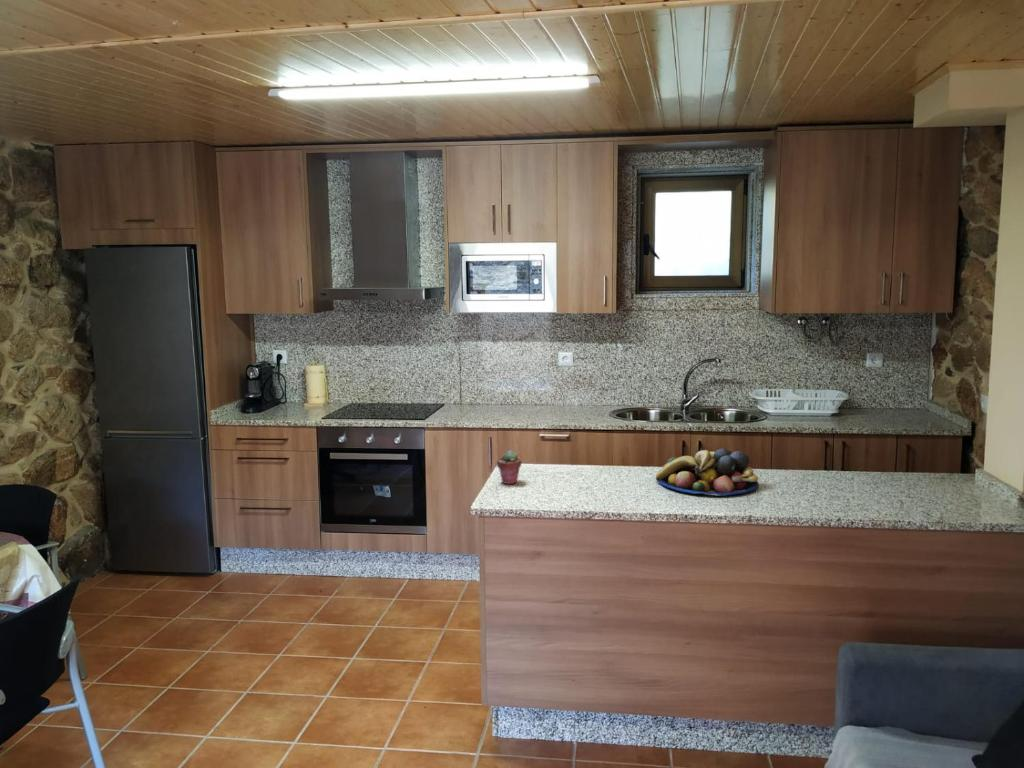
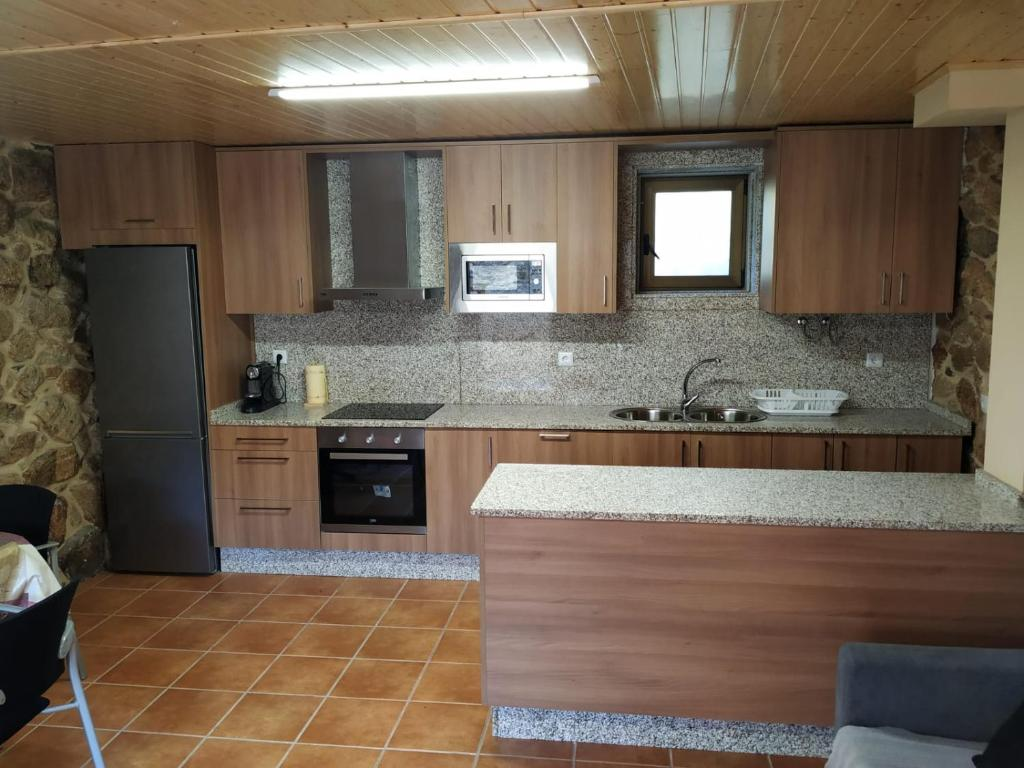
- potted succulent (509, 466)
- fruit bowl (707, 466)
